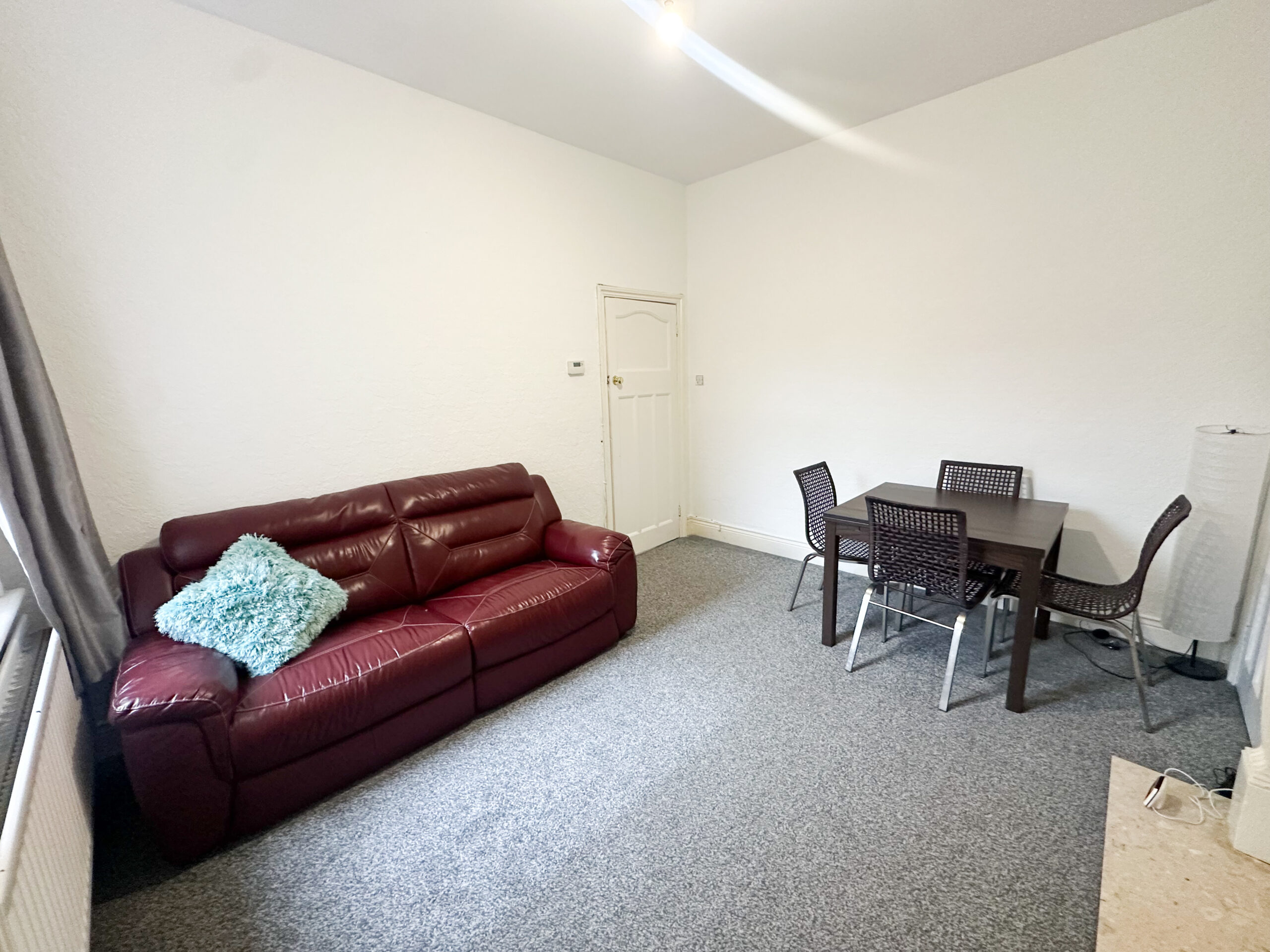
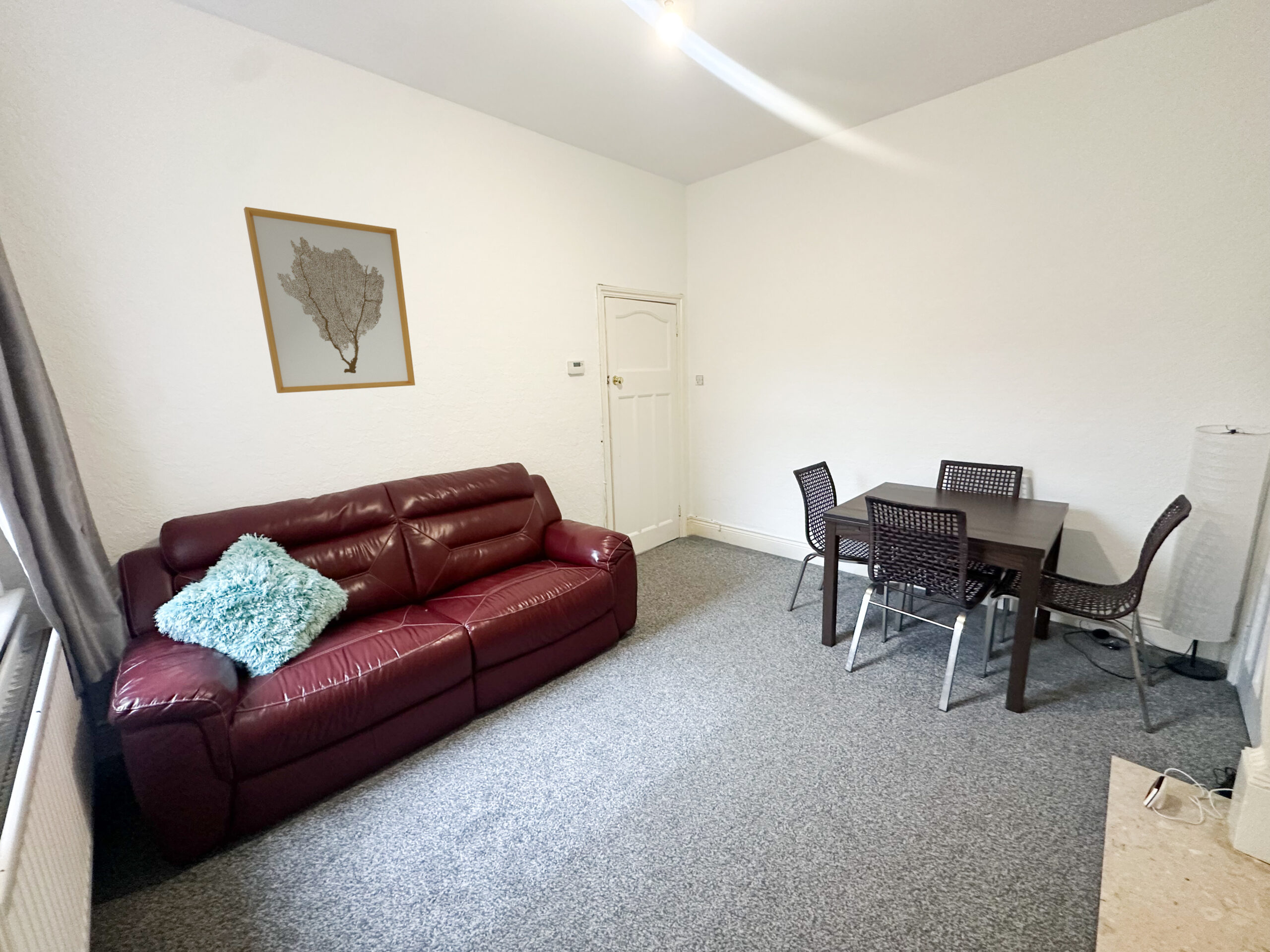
+ wall art (339, 307)
